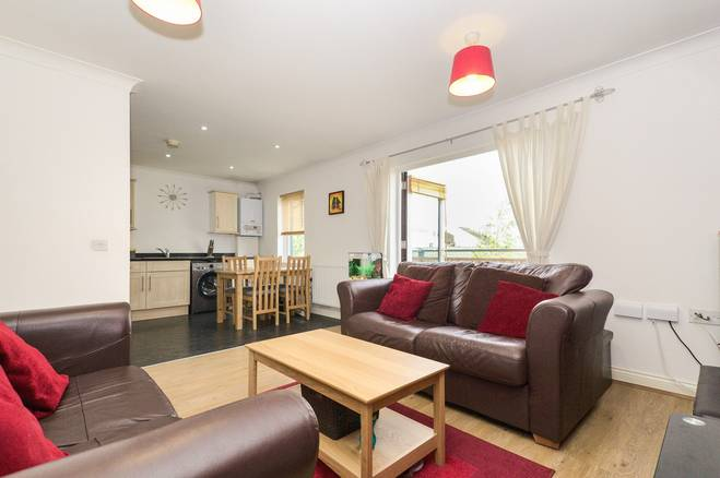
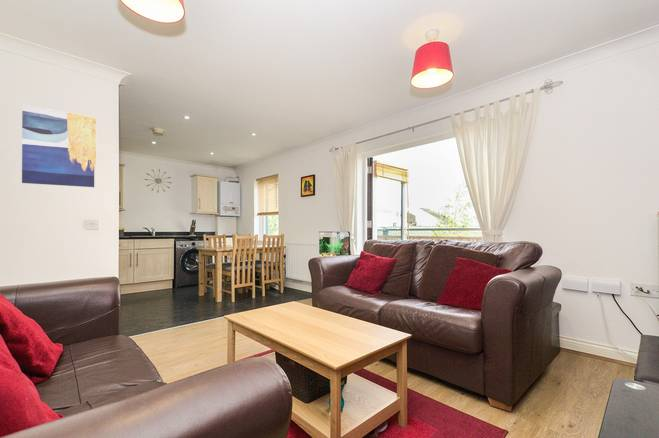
+ wall art (61, 148)
